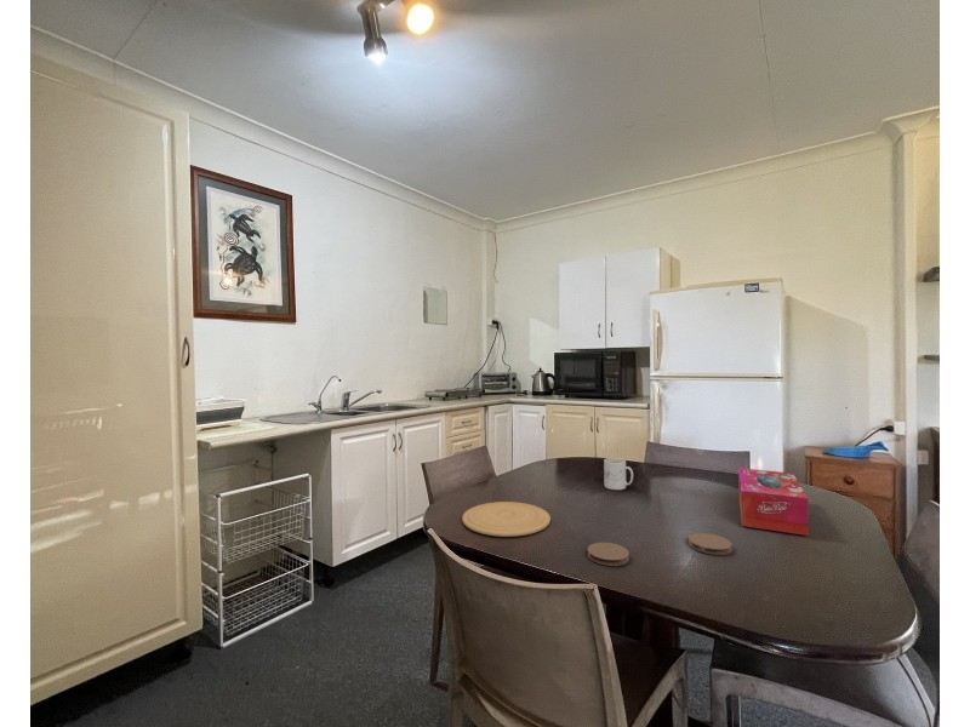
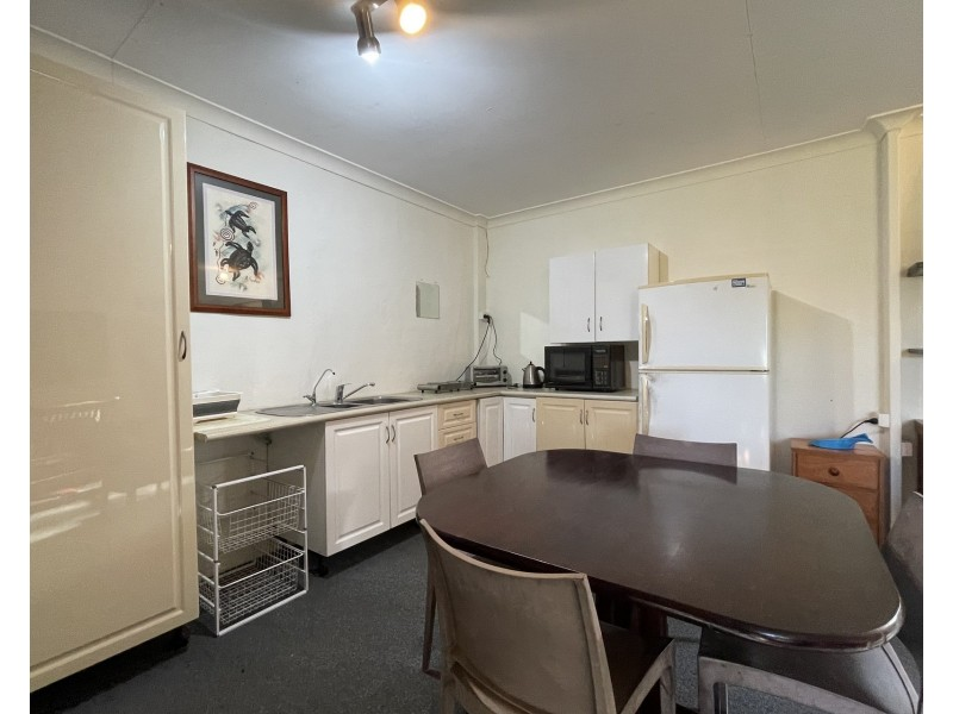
- tissue box (769, 497)
- mug (618, 474)
- plate (506, 516)
- coaster (709, 543)
- coaster (607, 553)
